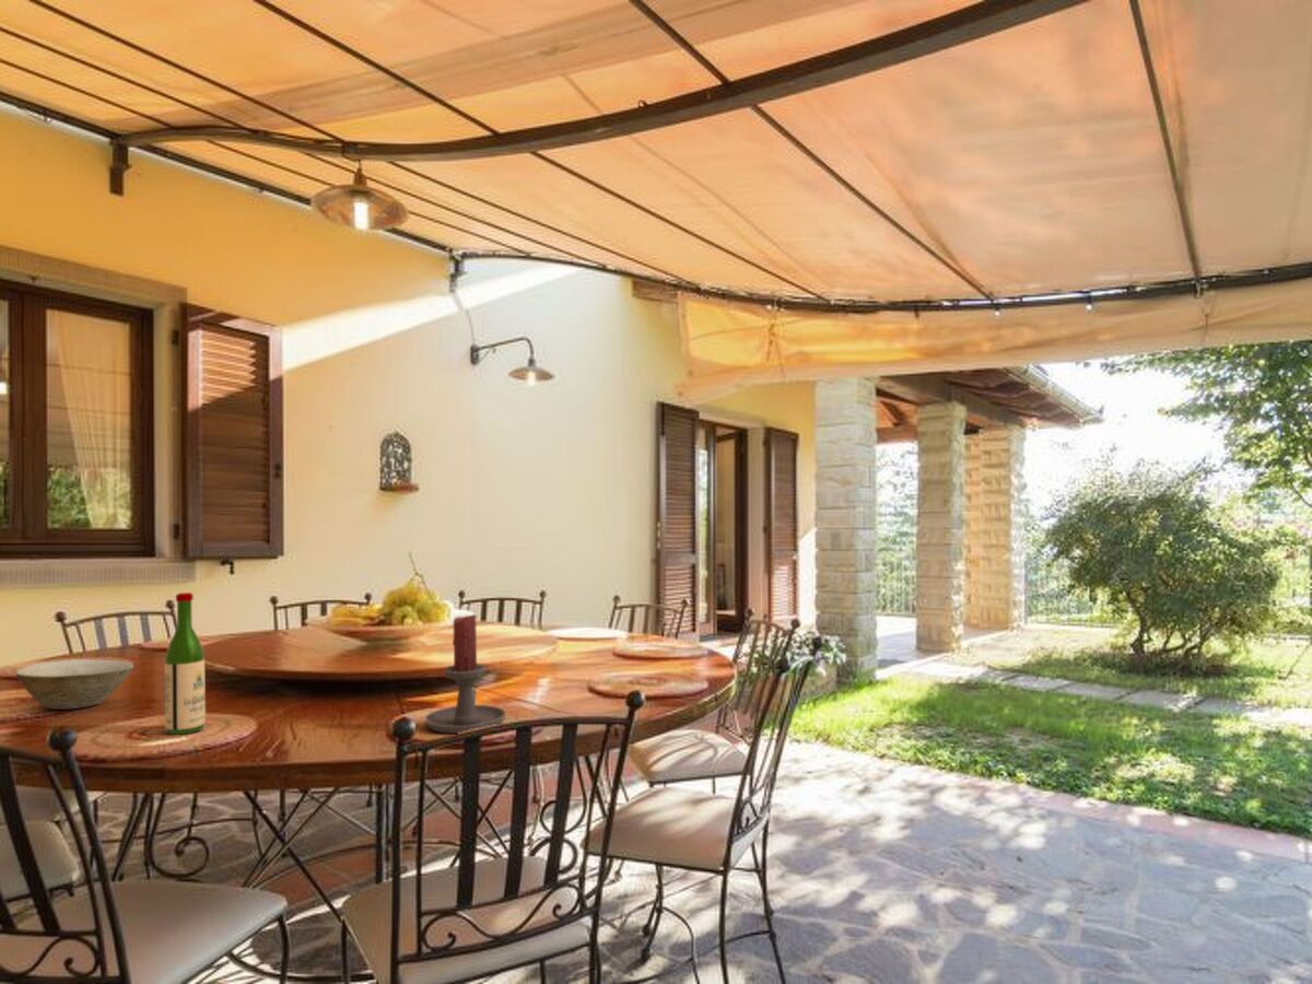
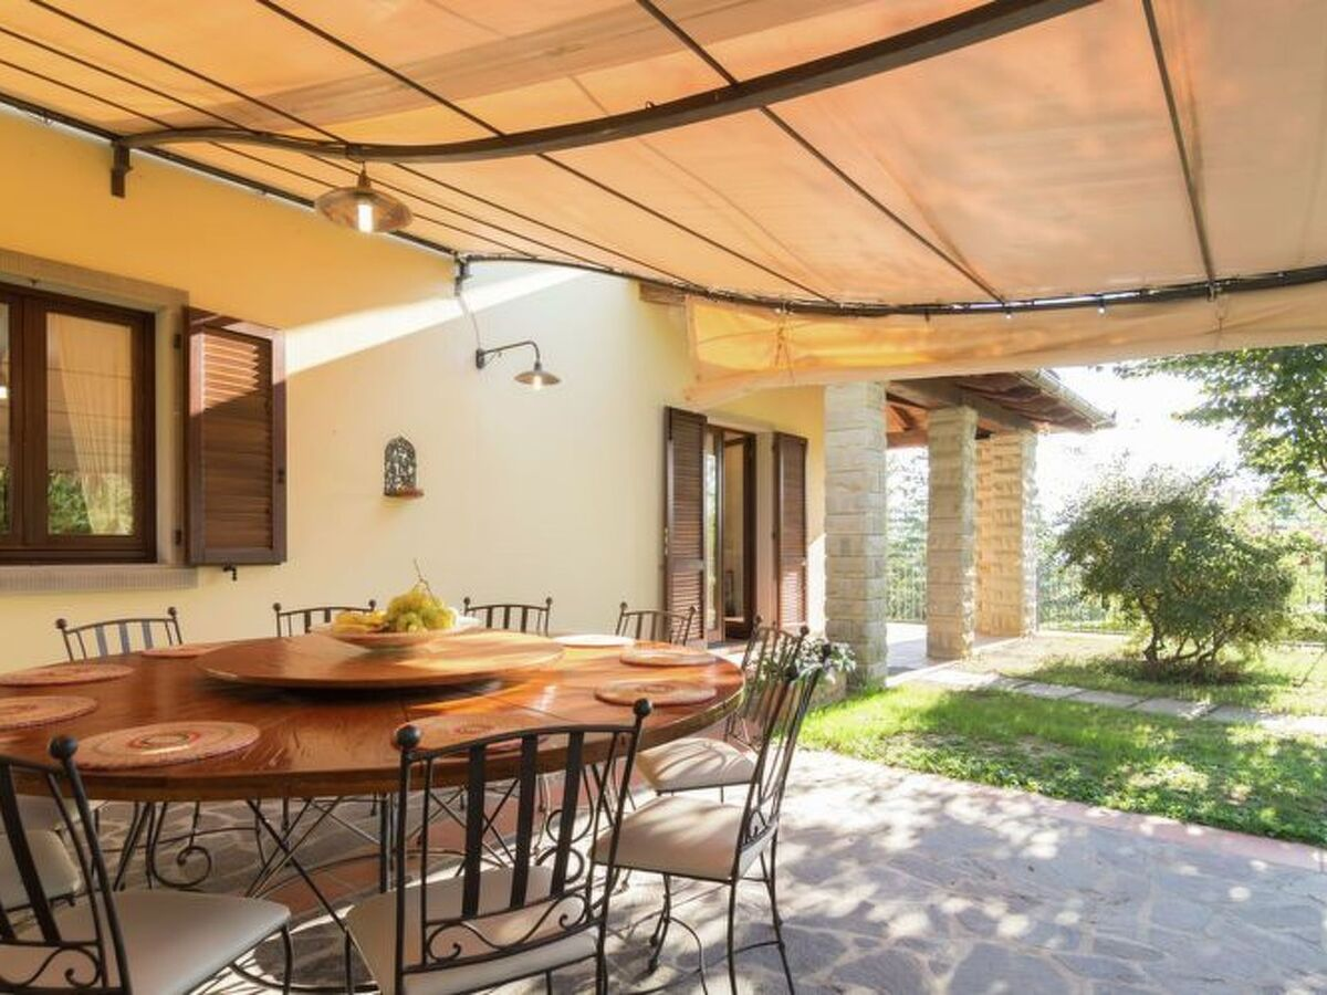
- candle holder (467, 667)
- wine bottle (185, 661)
- bowl (77, 684)
